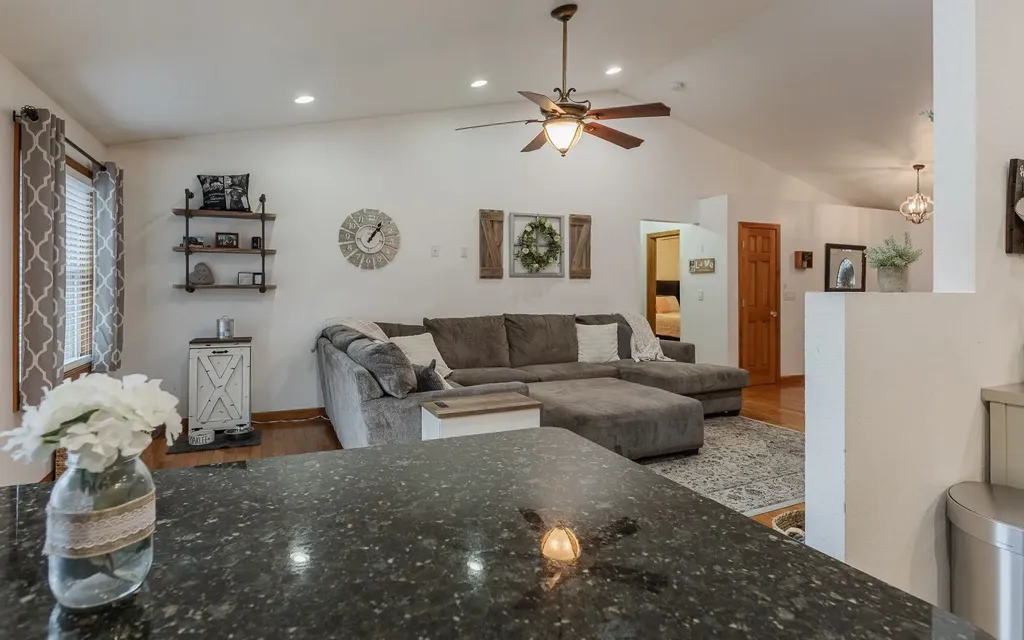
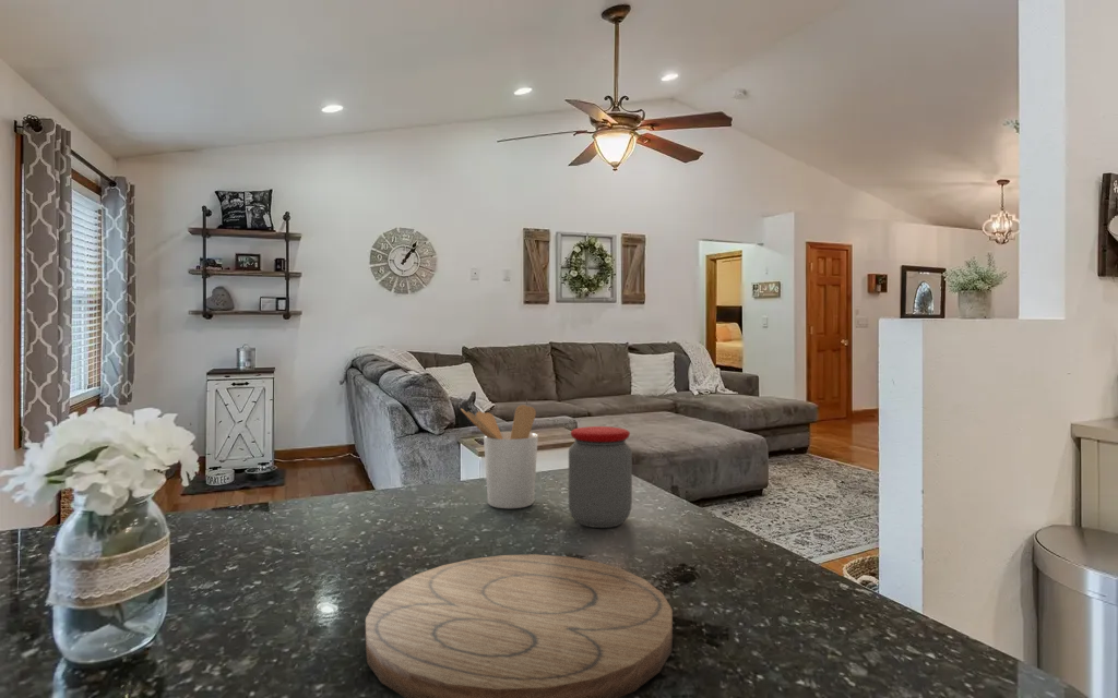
+ utensil holder (498, 454)
+ jar (599, 474)
+ cutting board (521, 616)
